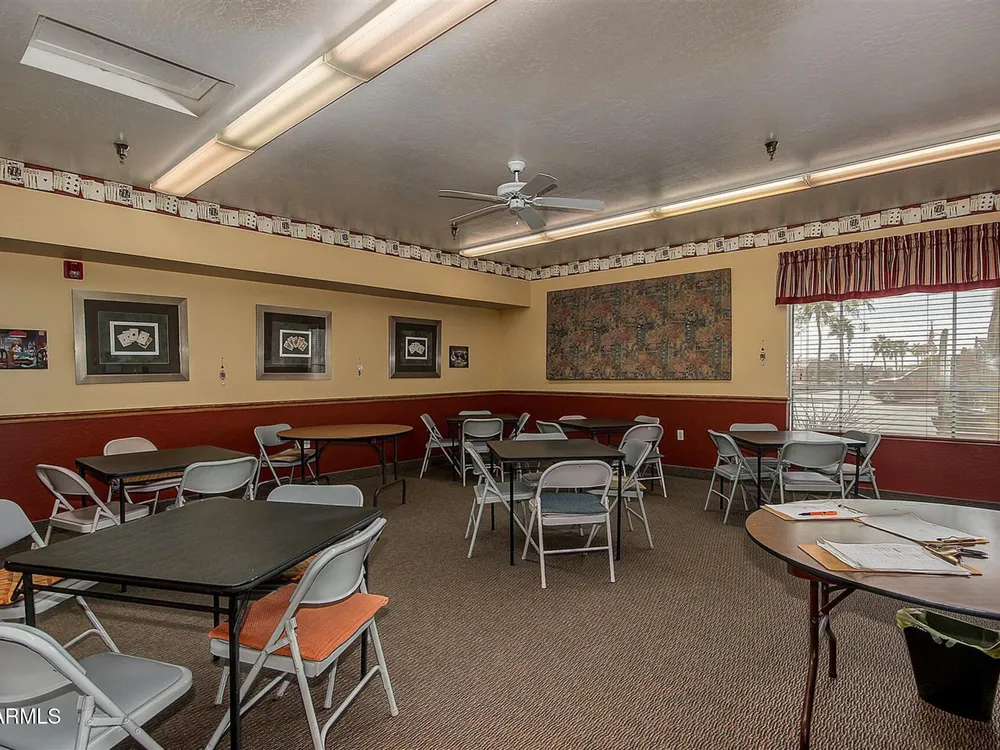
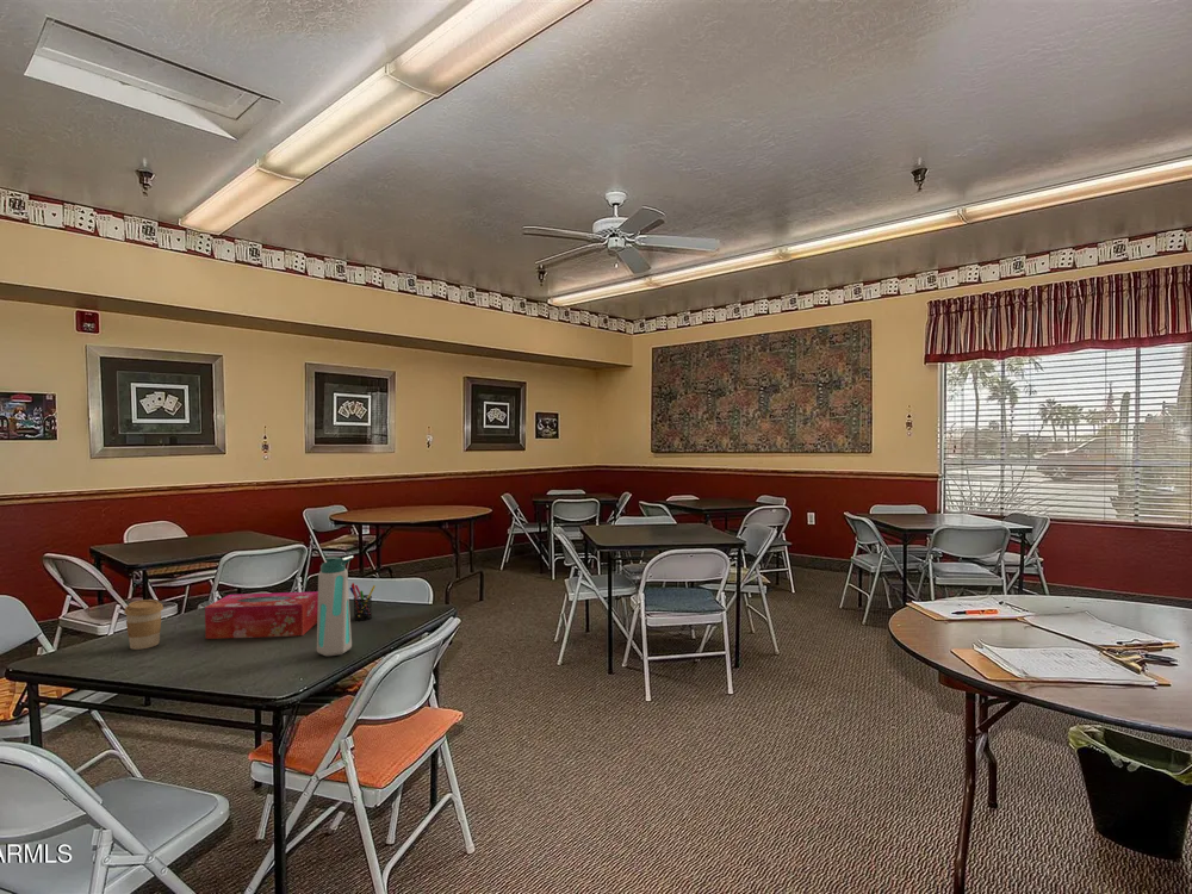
+ coffee cup (144, 623)
+ pen holder (361, 600)
+ tissue box (265, 614)
+ water bottle (335, 603)
